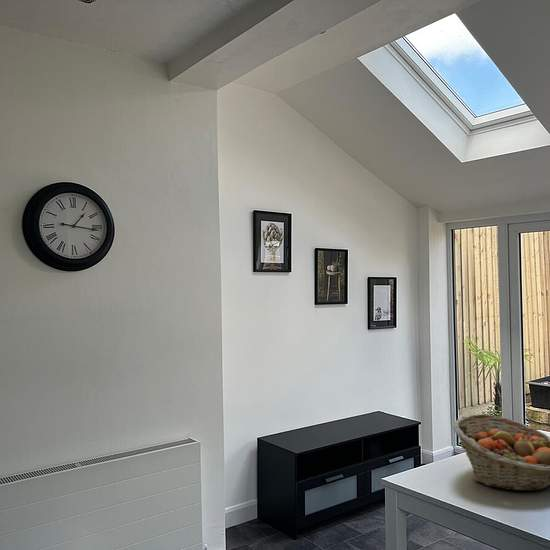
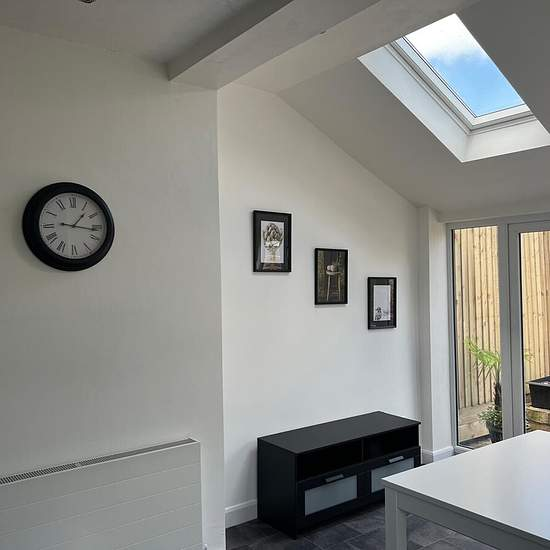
- fruit basket (509, 449)
